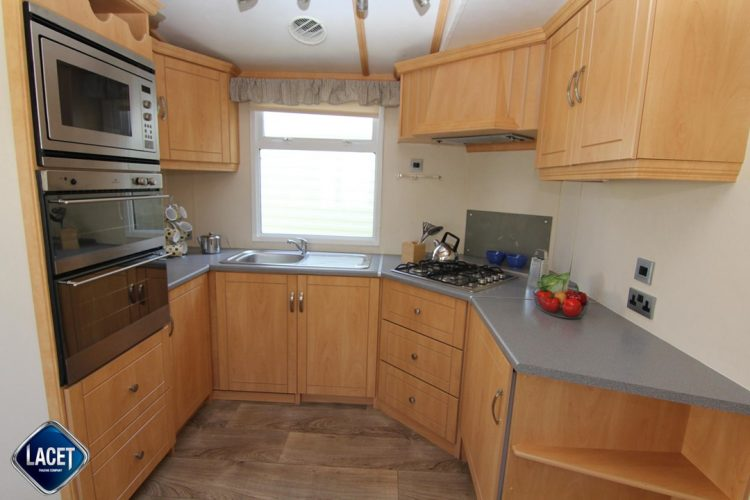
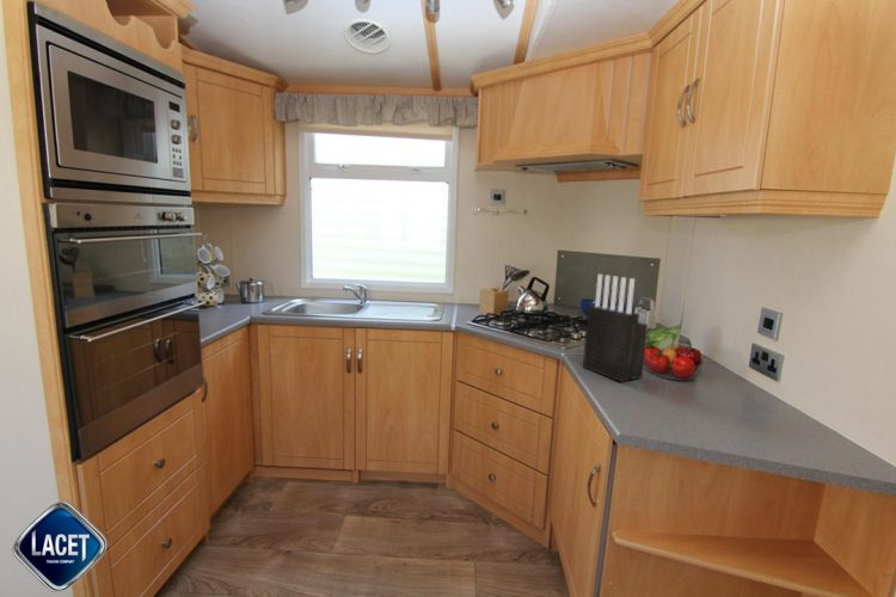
+ knife block (618, 325)
